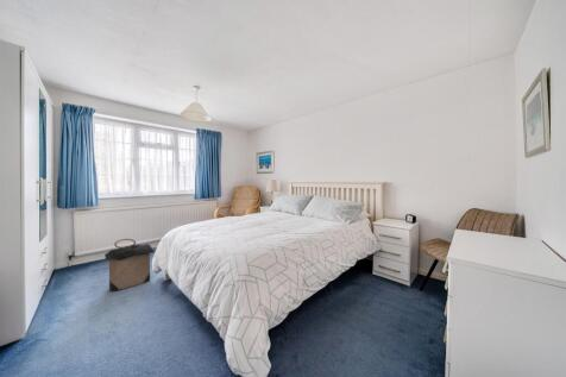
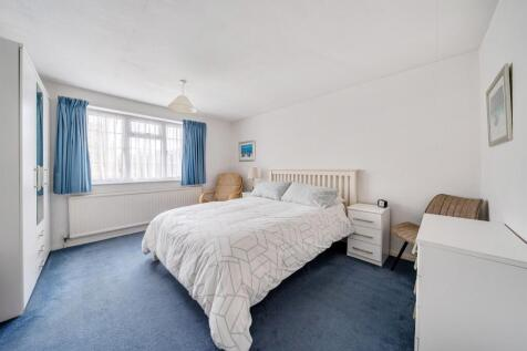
- laundry hamper (131, 259)
